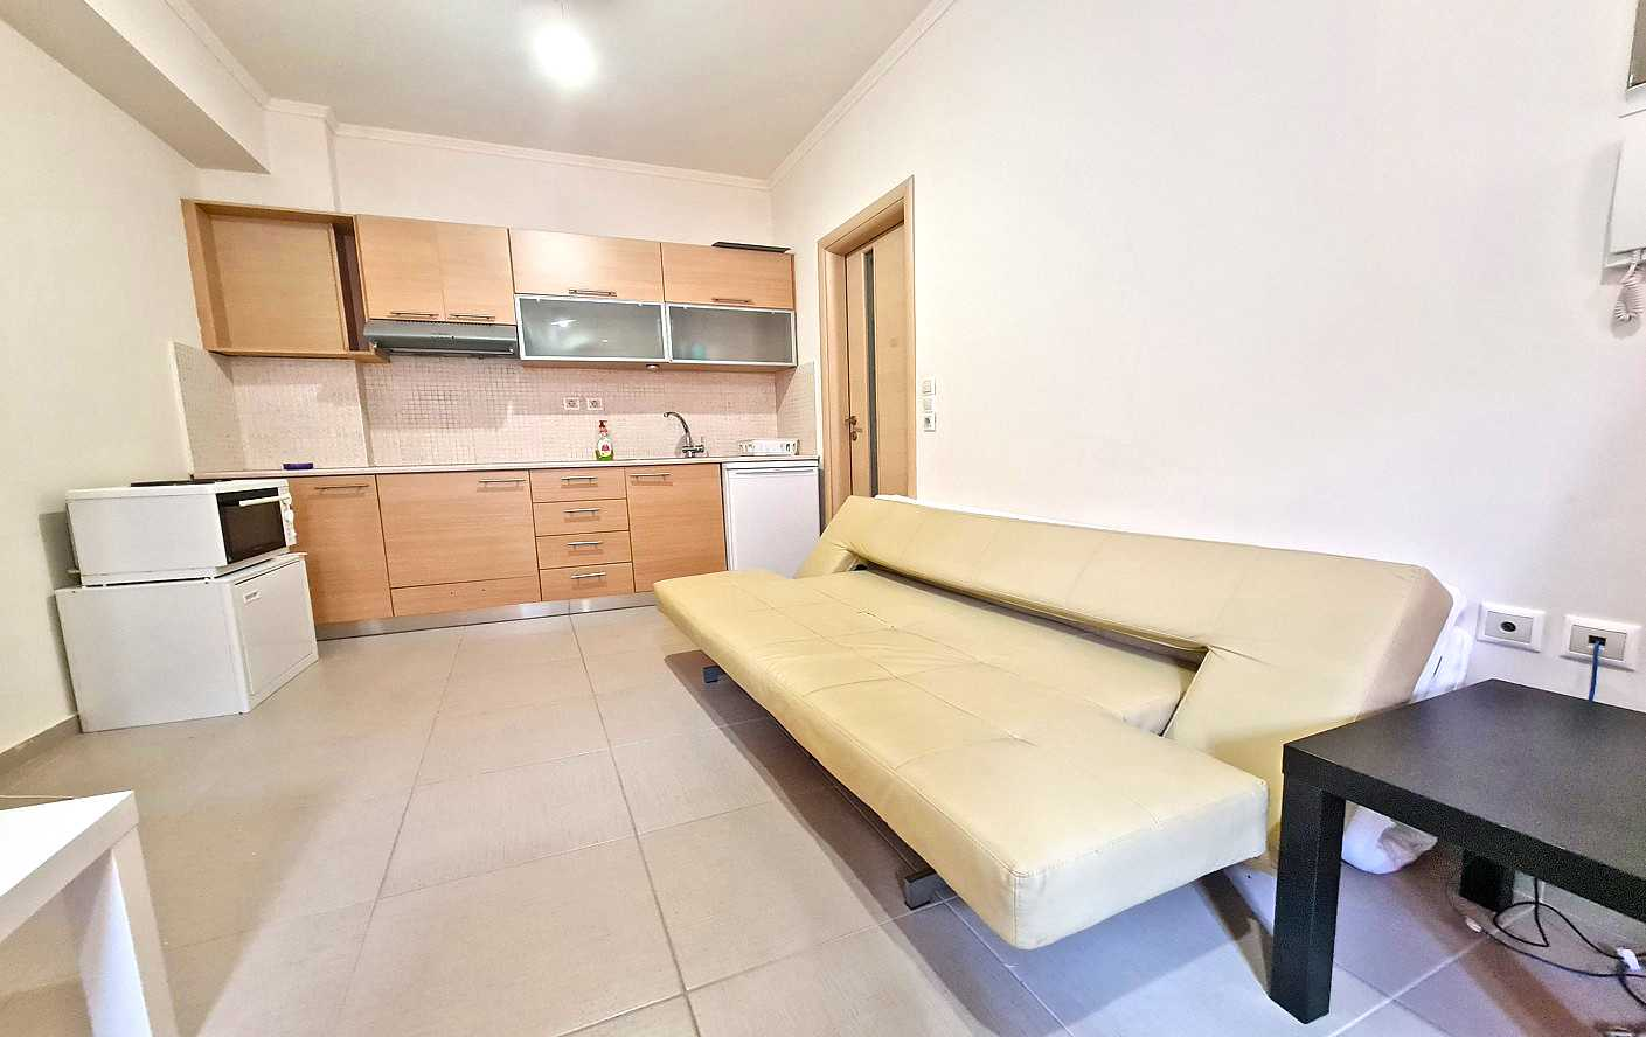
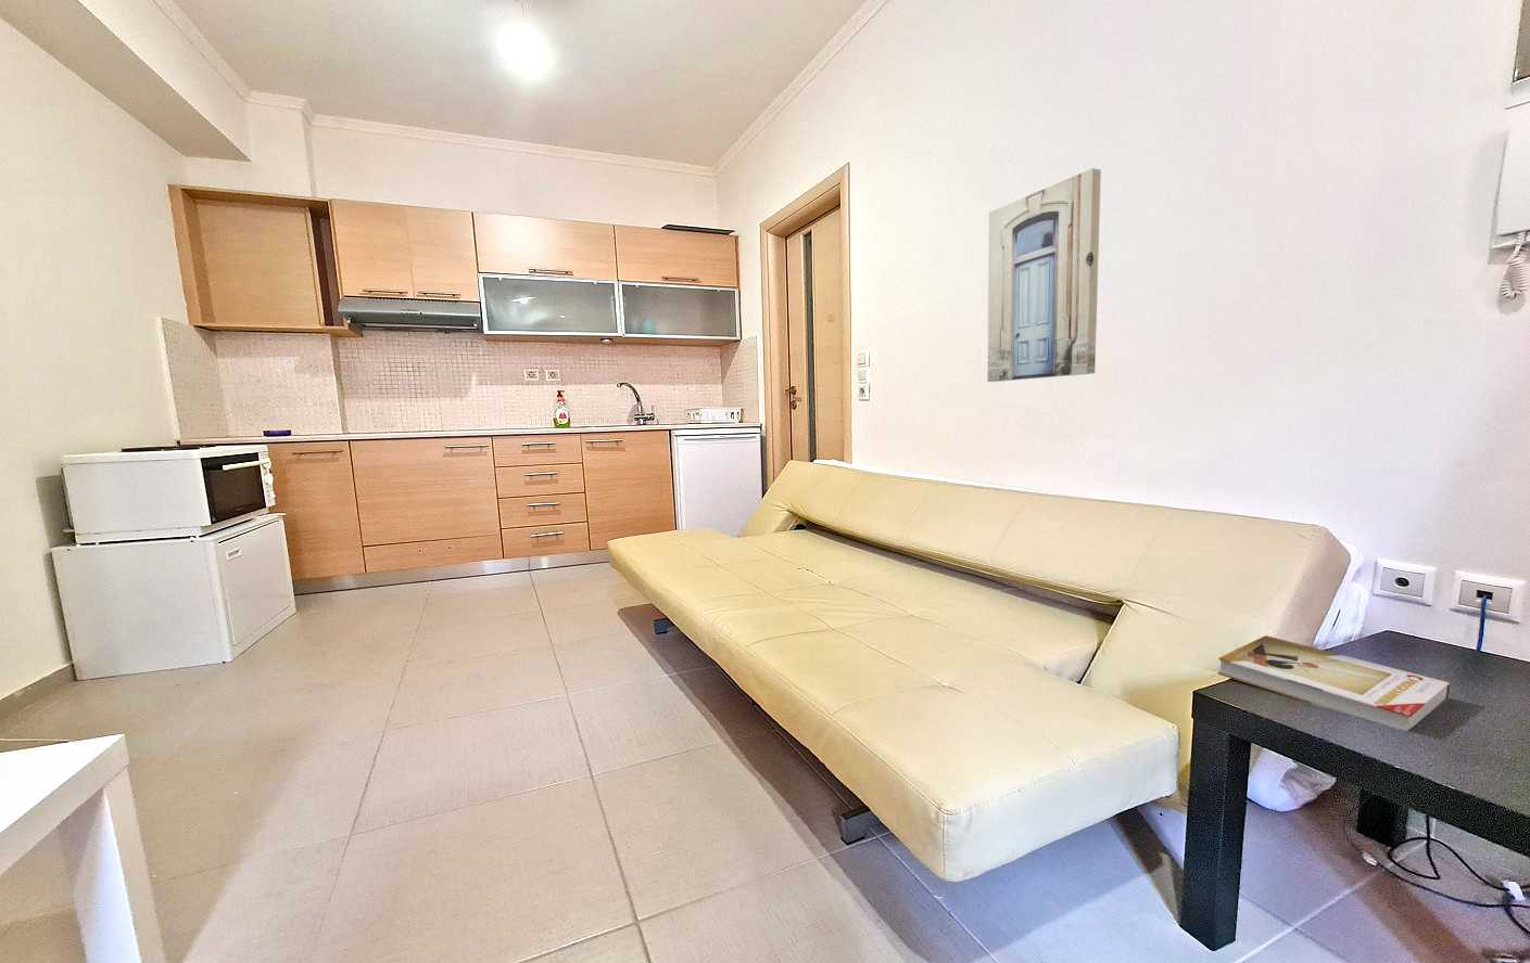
+ book (1327, 677)
+ wall art (1038, 286)
